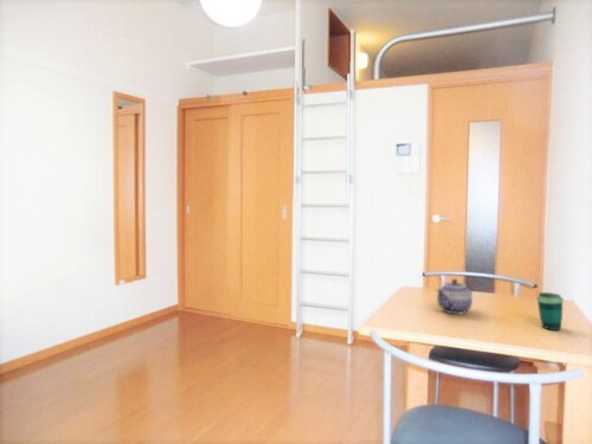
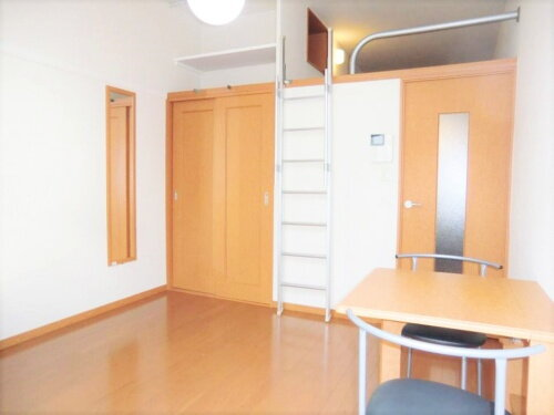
- cup (549, 310)
- teapot (453, 295)
